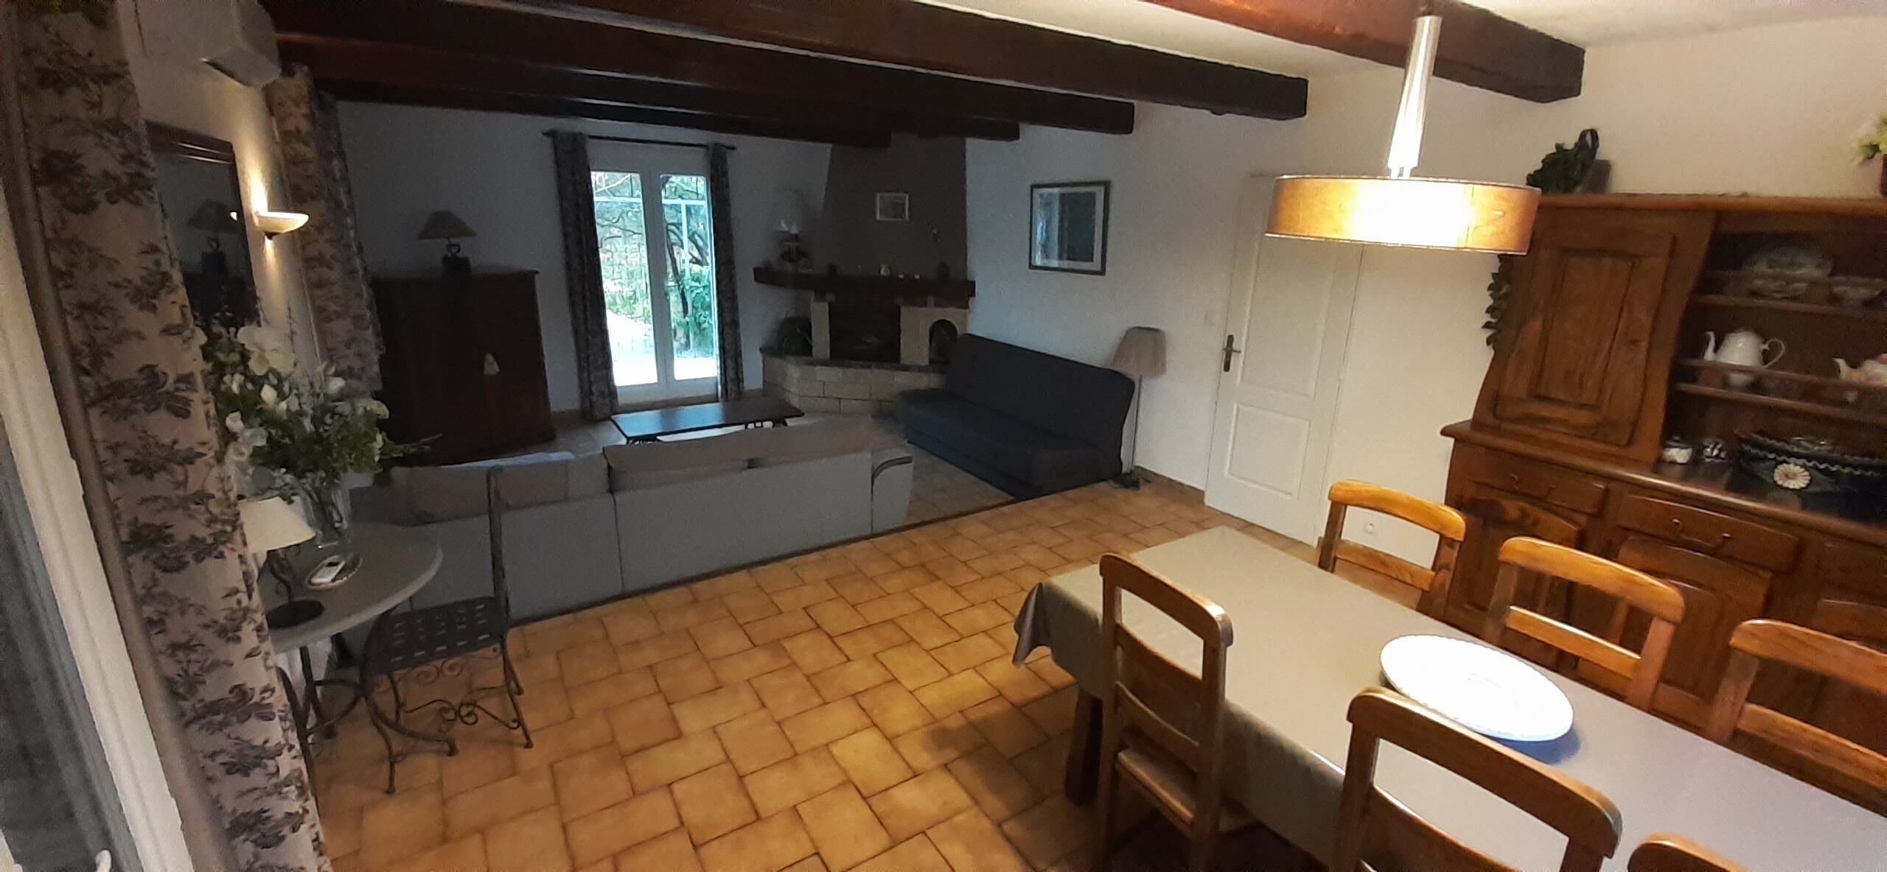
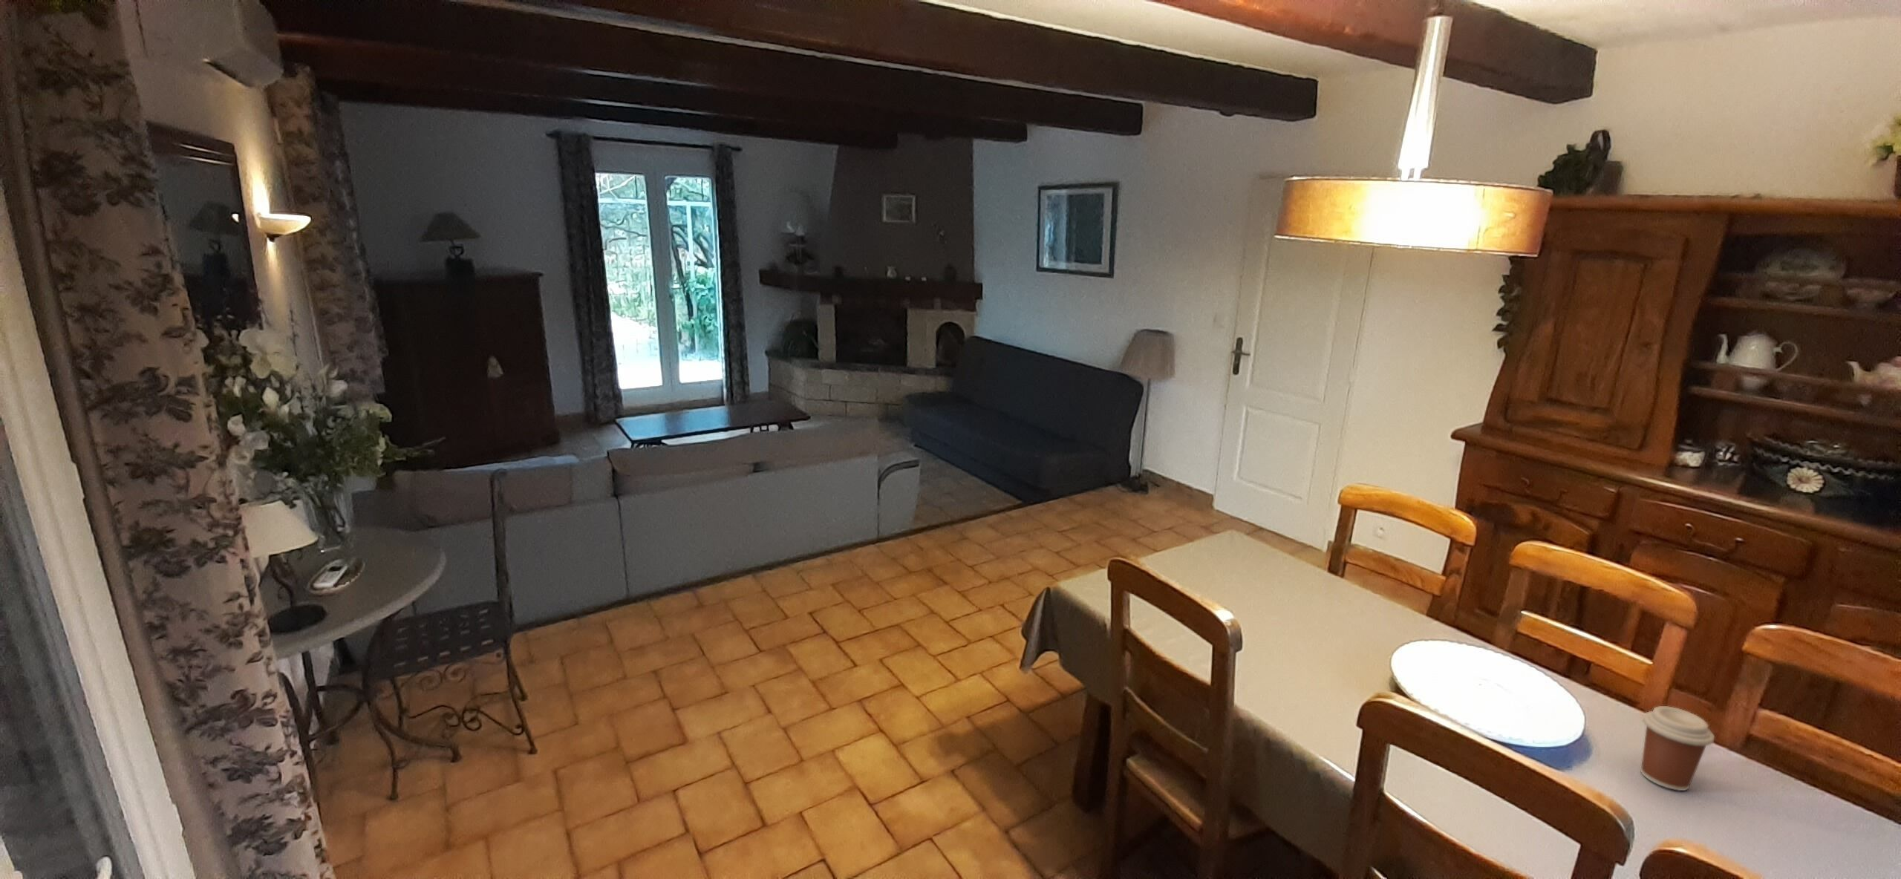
+ coffee cup (1672, 748)
